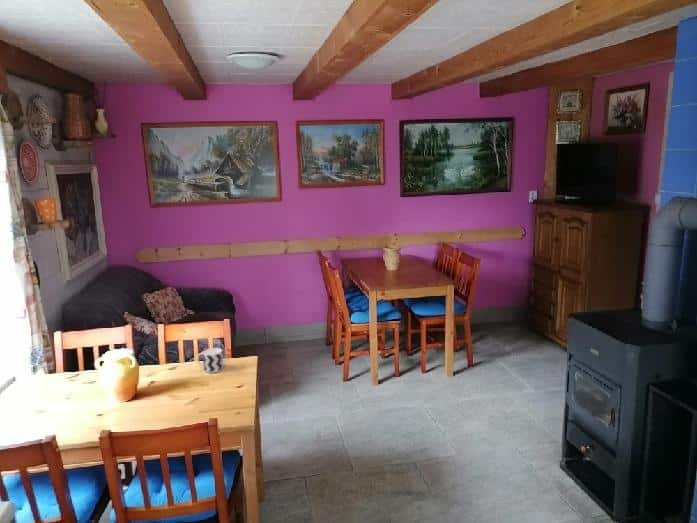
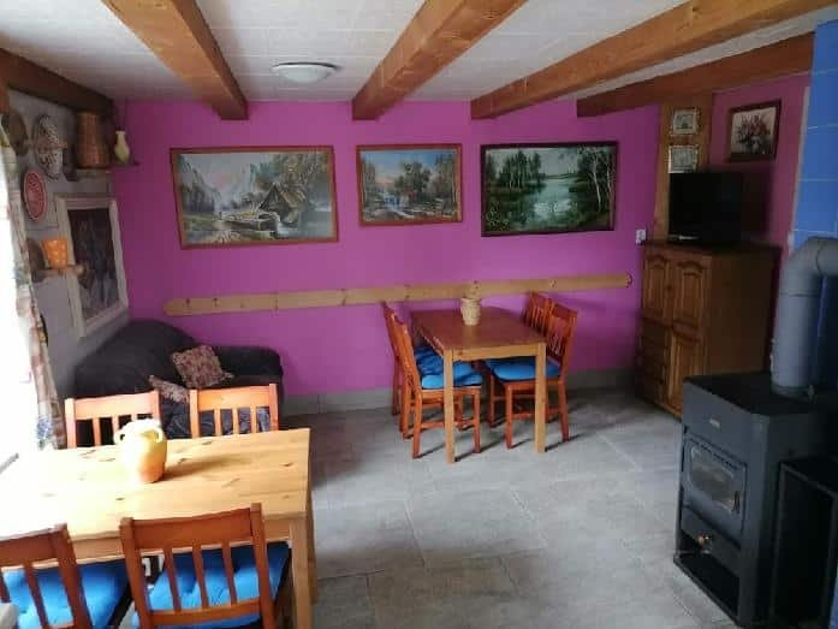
- cup (209, 360)
